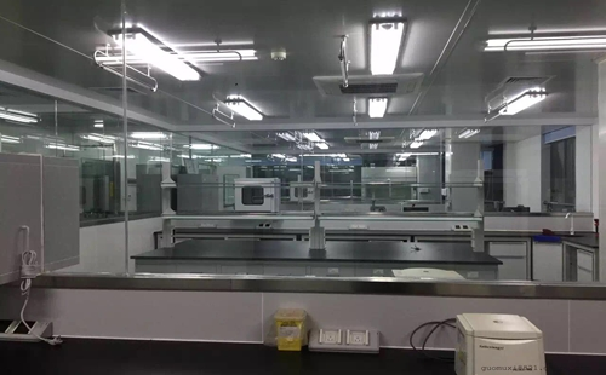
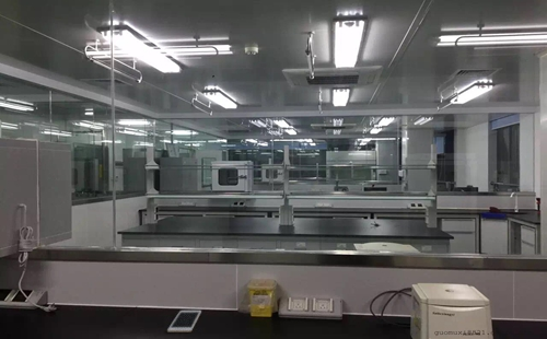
+ cell phone (185, 320)
